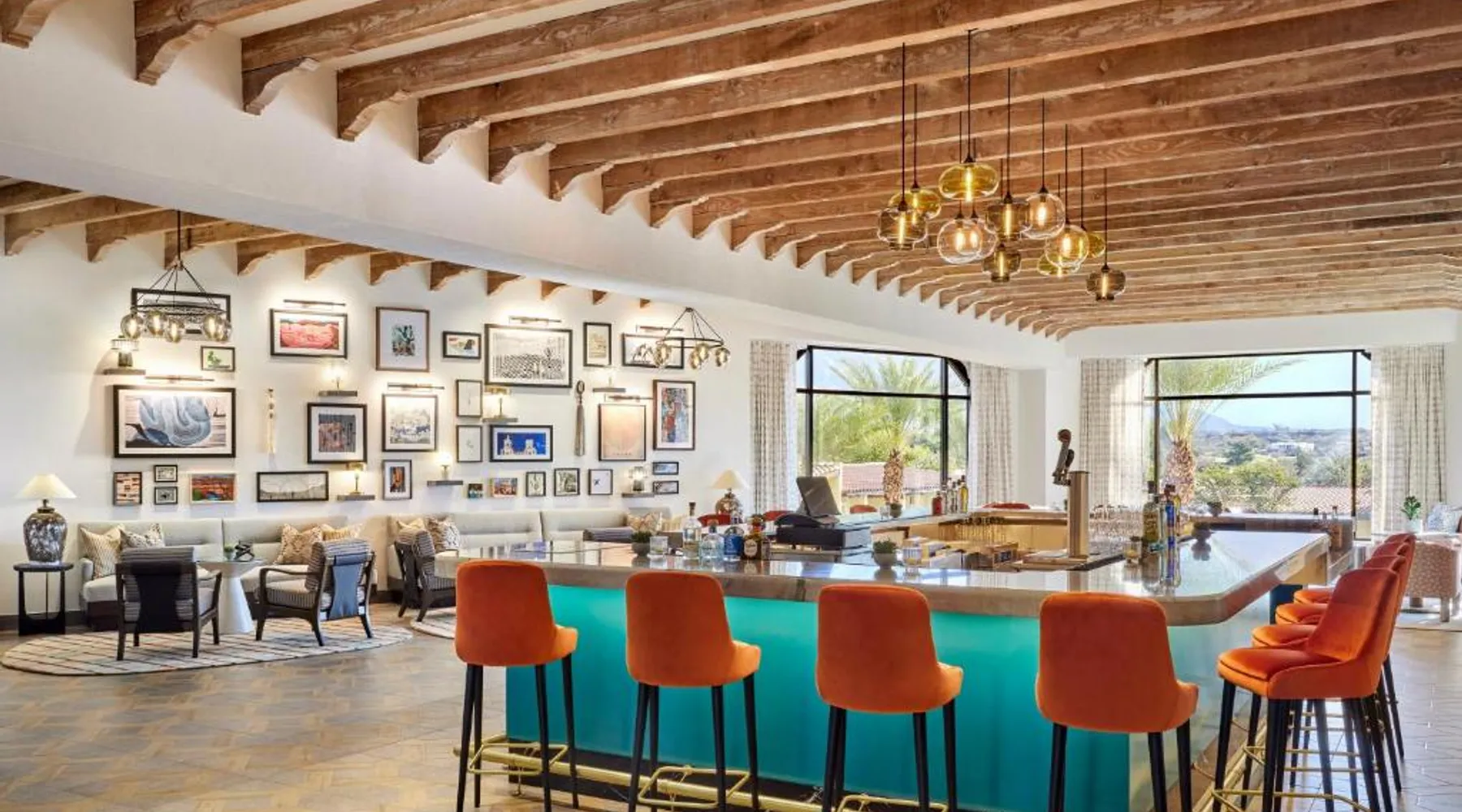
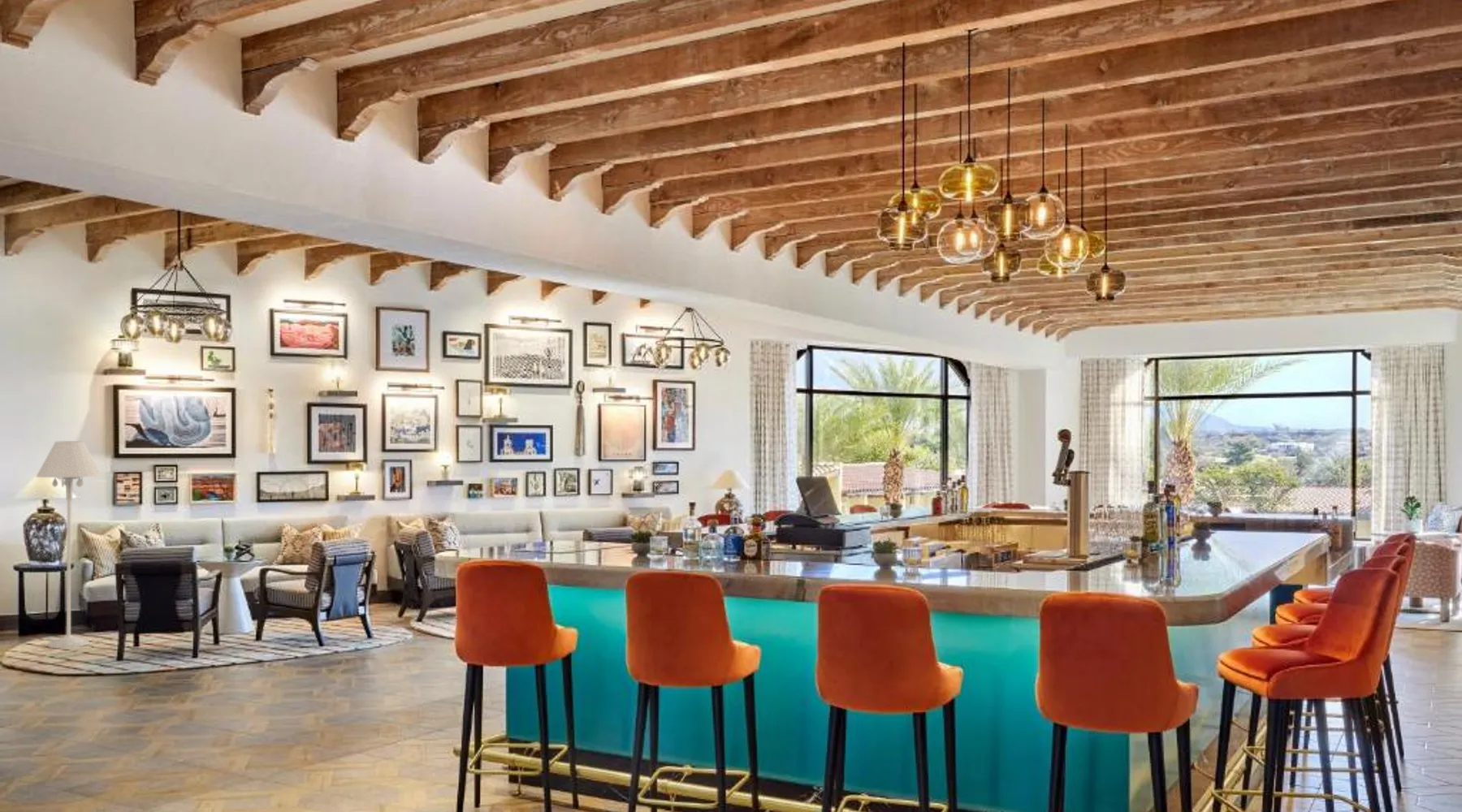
+ floor lamp (69, 542)
